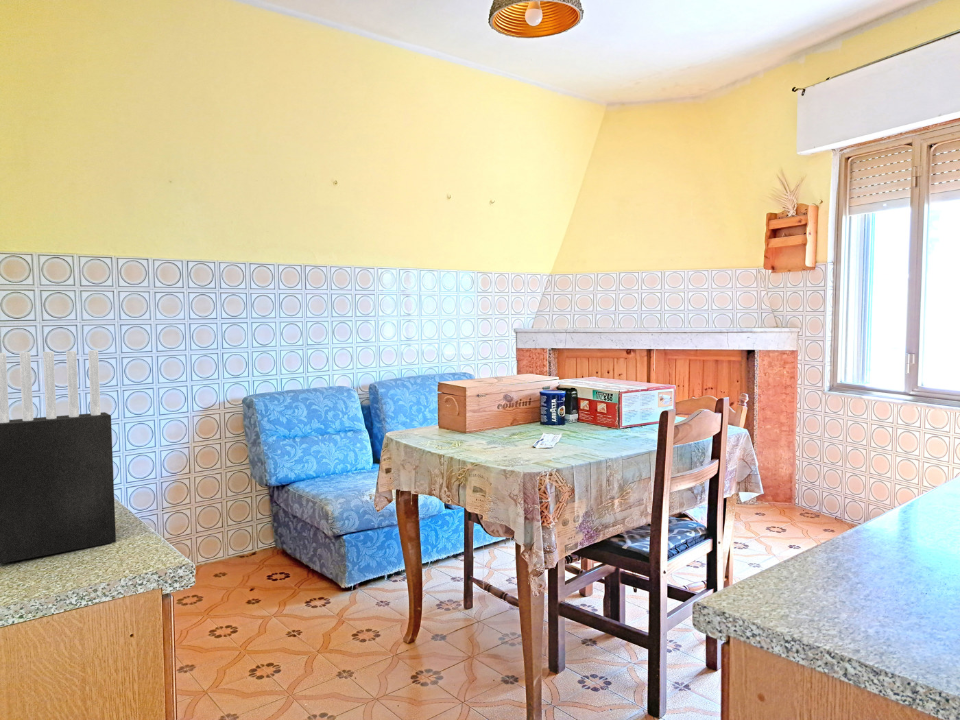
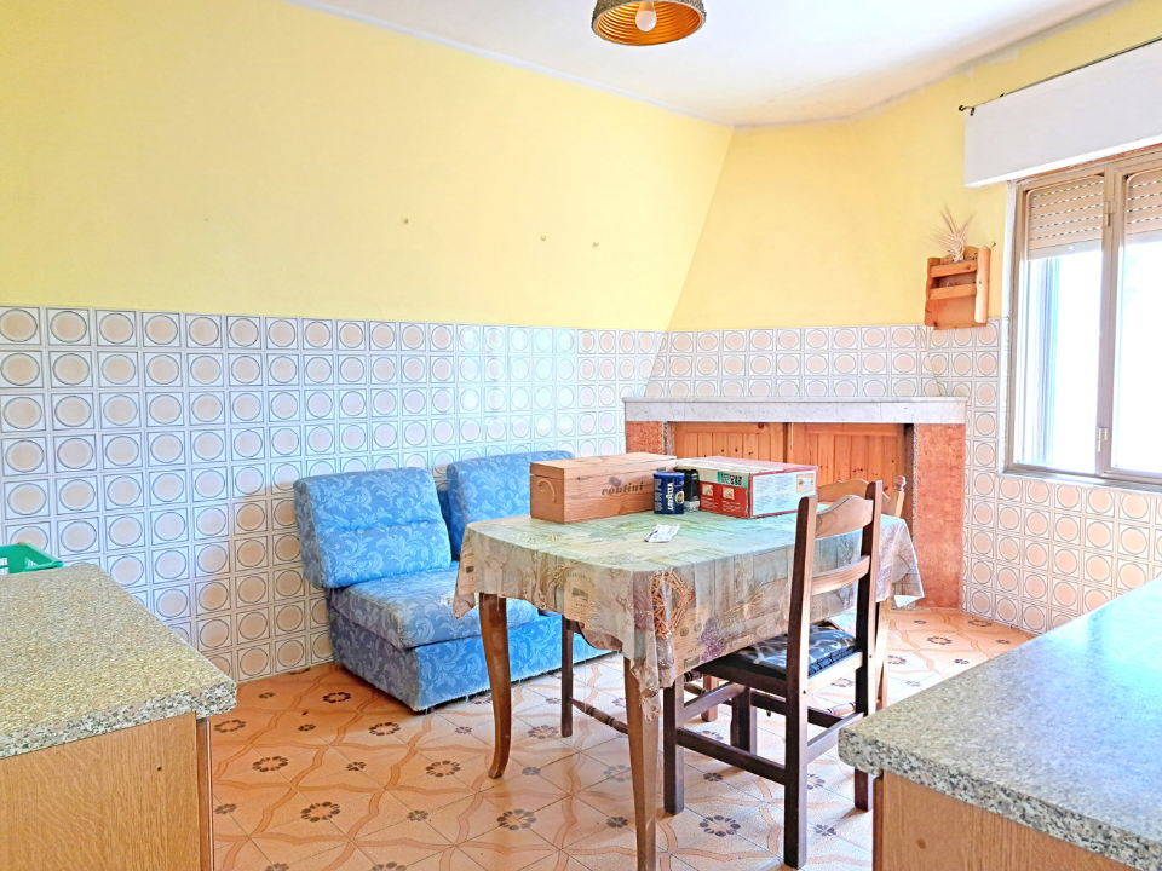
- knife block (50, 448)
